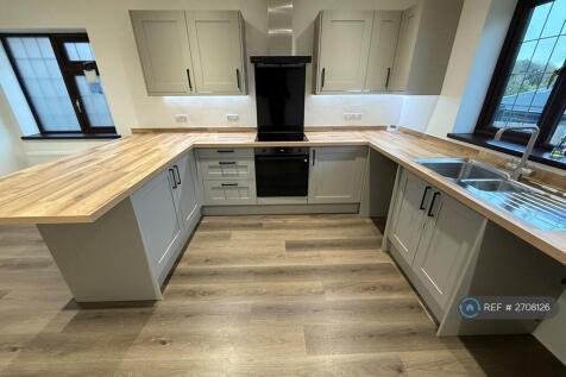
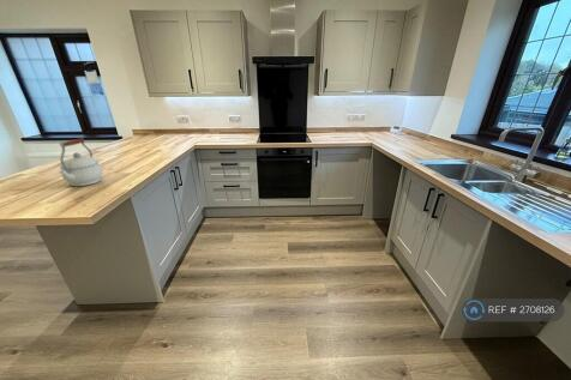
+ kettle (77, 162)
